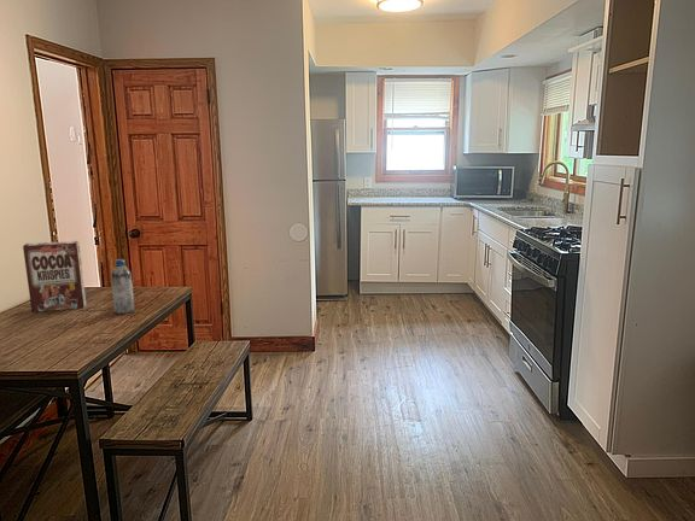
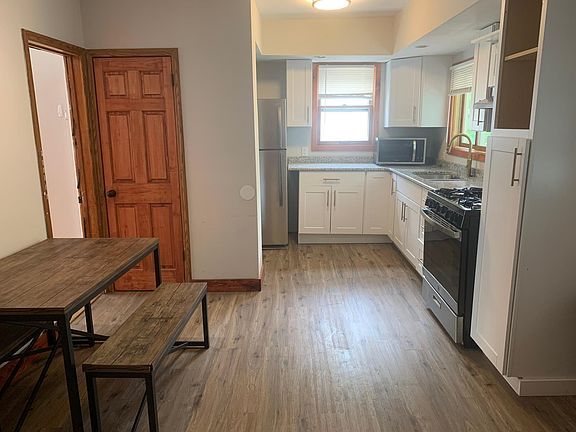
- water bottle (122, 285)
- cereal box (56, 275)
